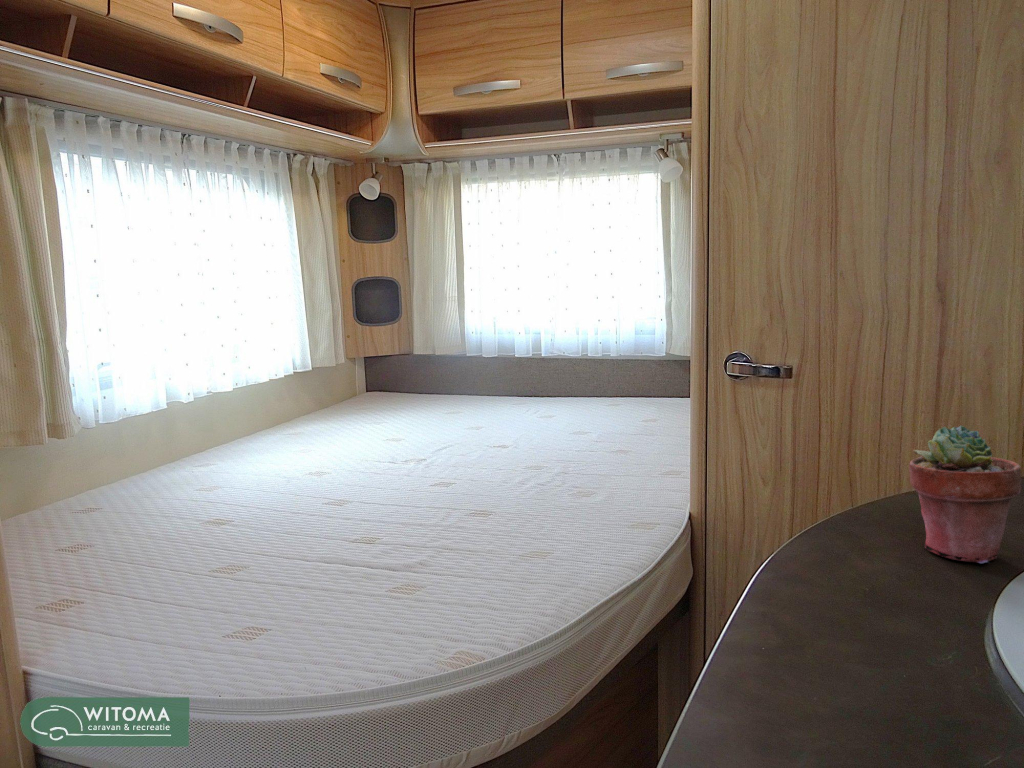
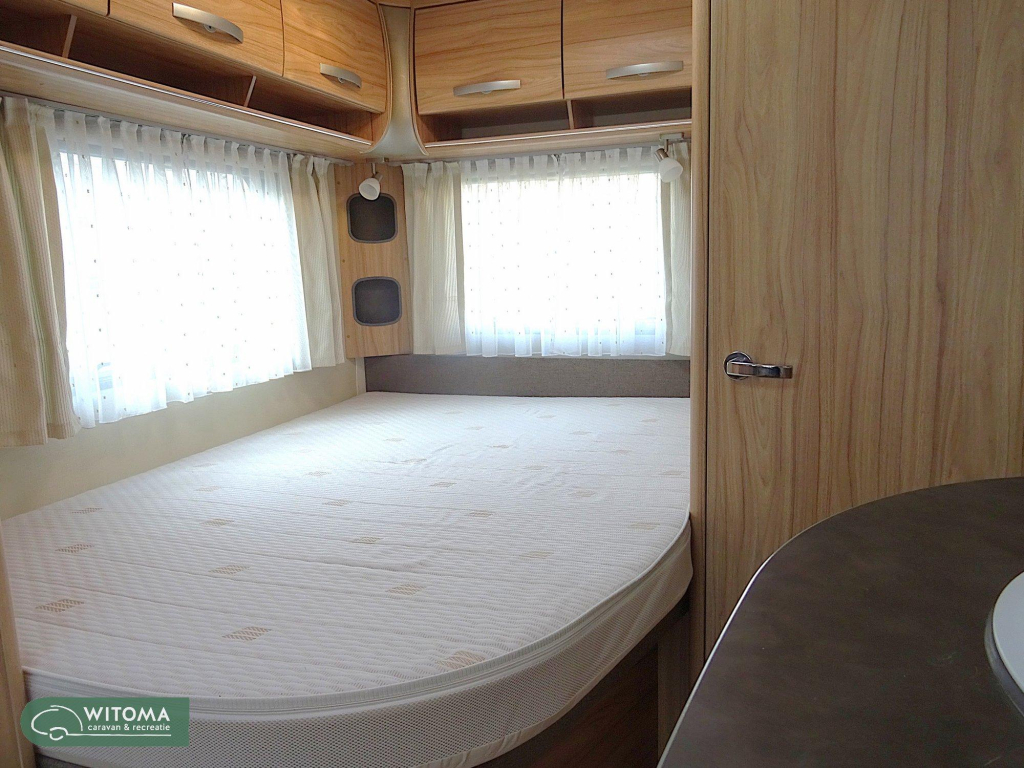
- potted succulent (962, 488)
